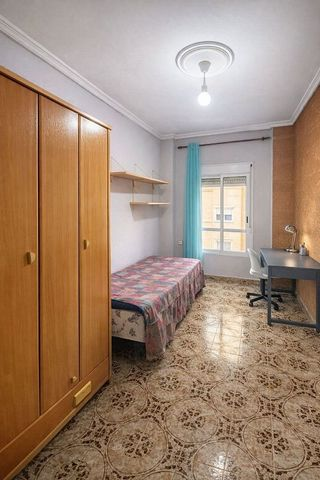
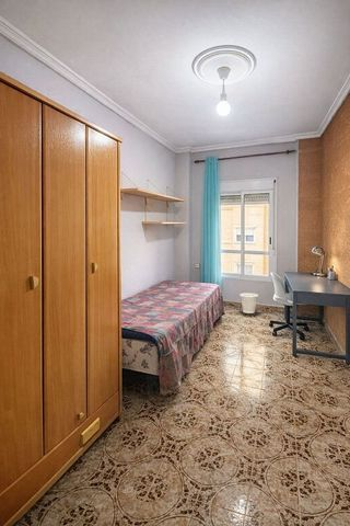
+ wastebasket (248, 302)
